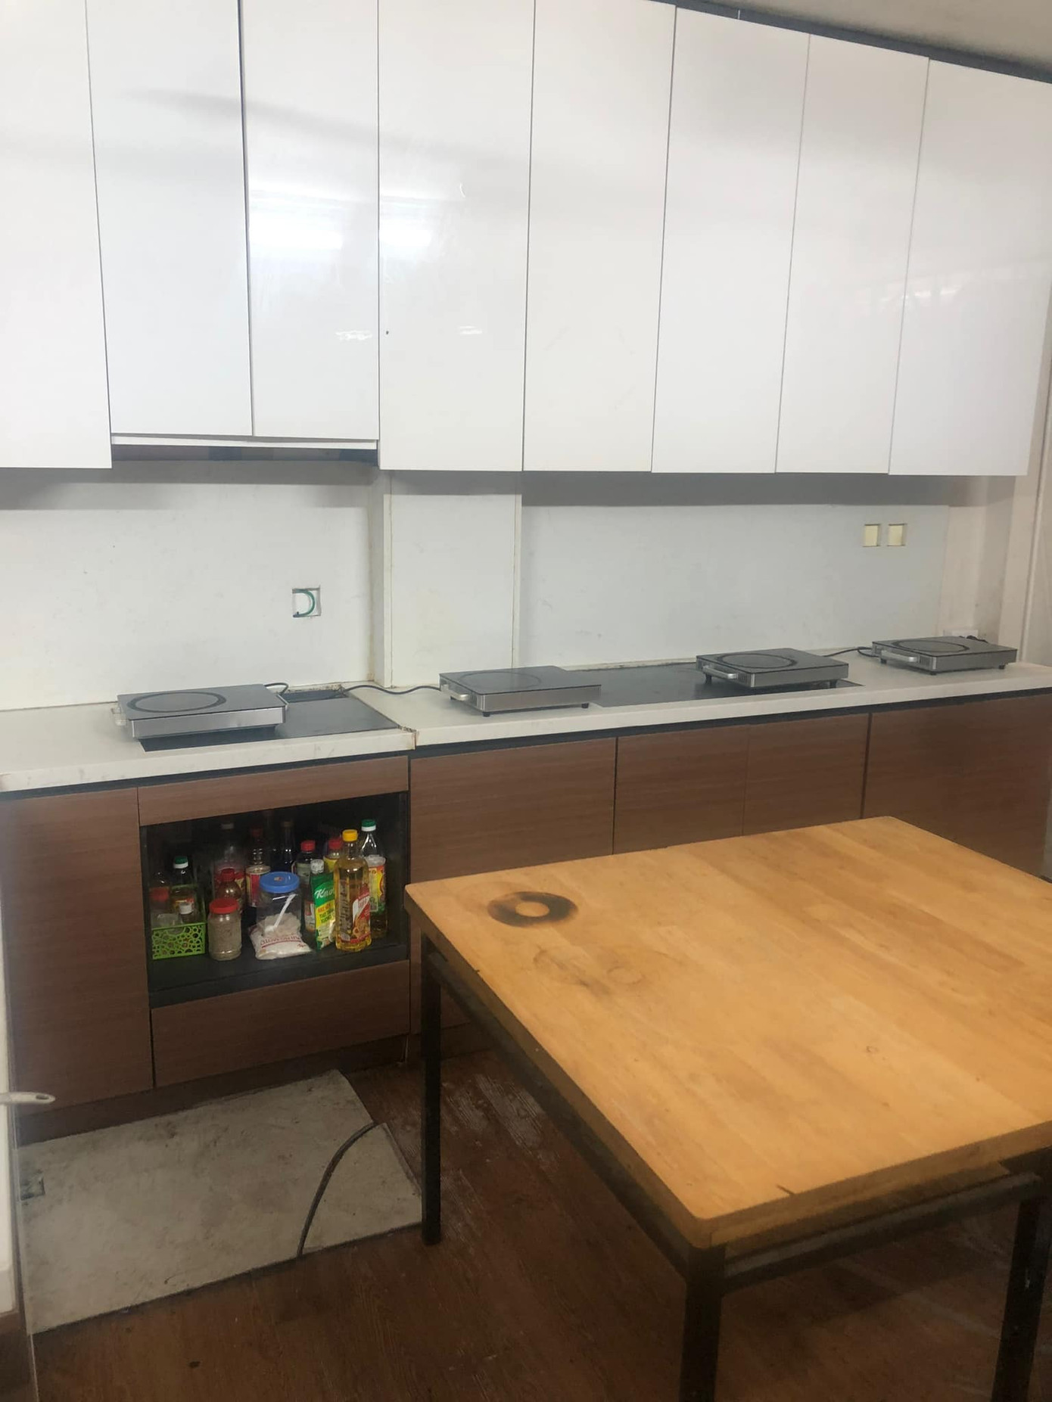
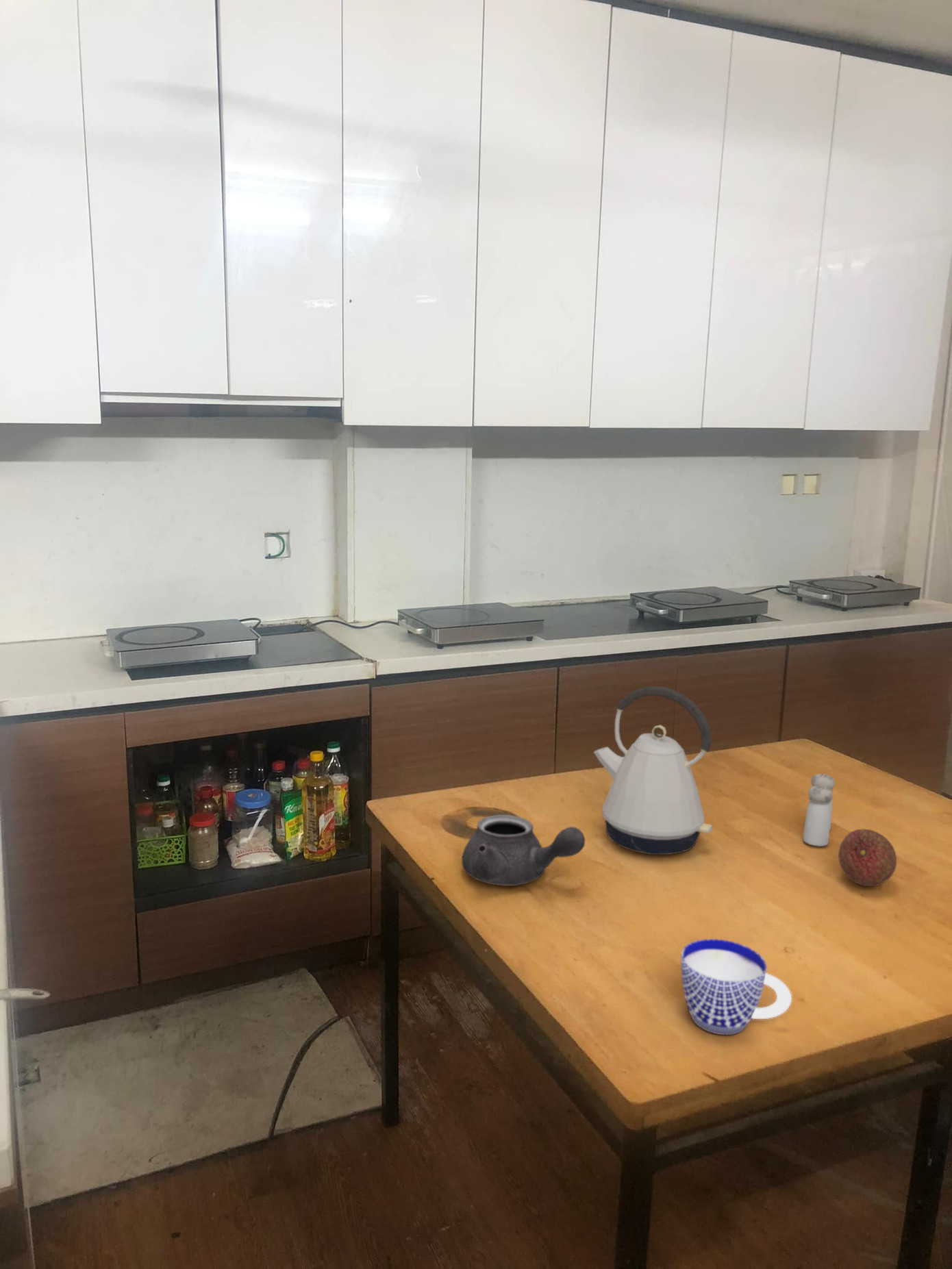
+ salt and pepper shaker (819, 808)
+ cup (734, 992)
+ fruit (868, 857)
+ kettle (652, 764)
+ teapot (521, 849)
